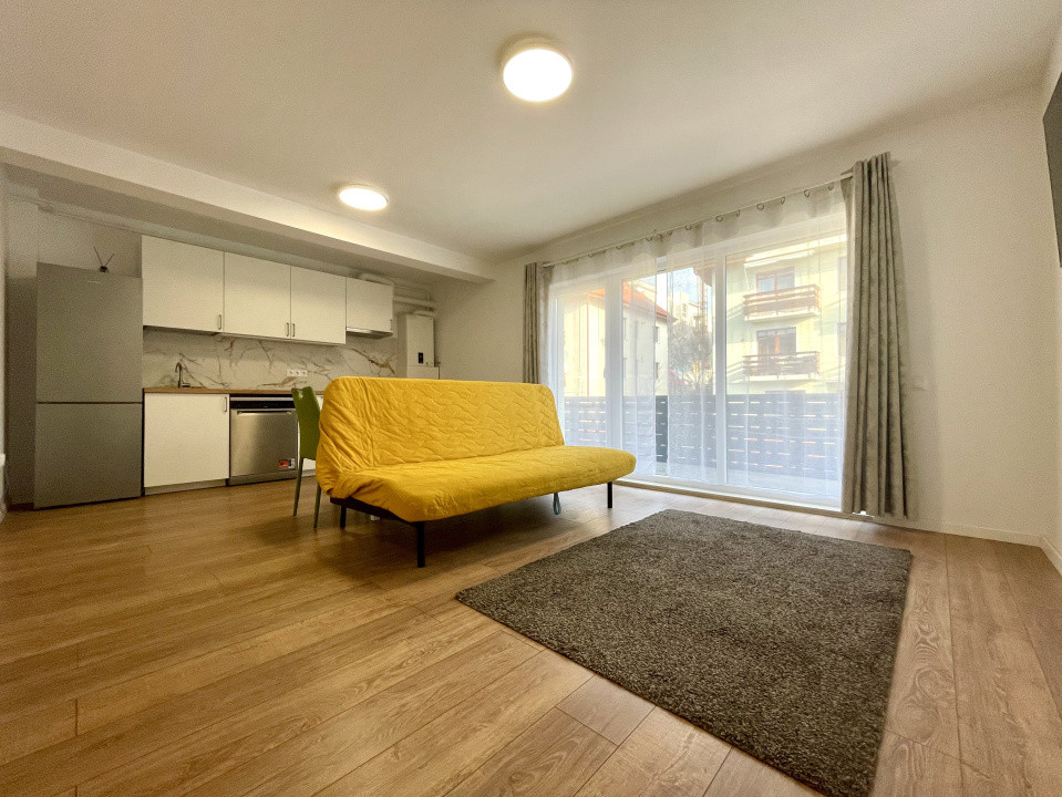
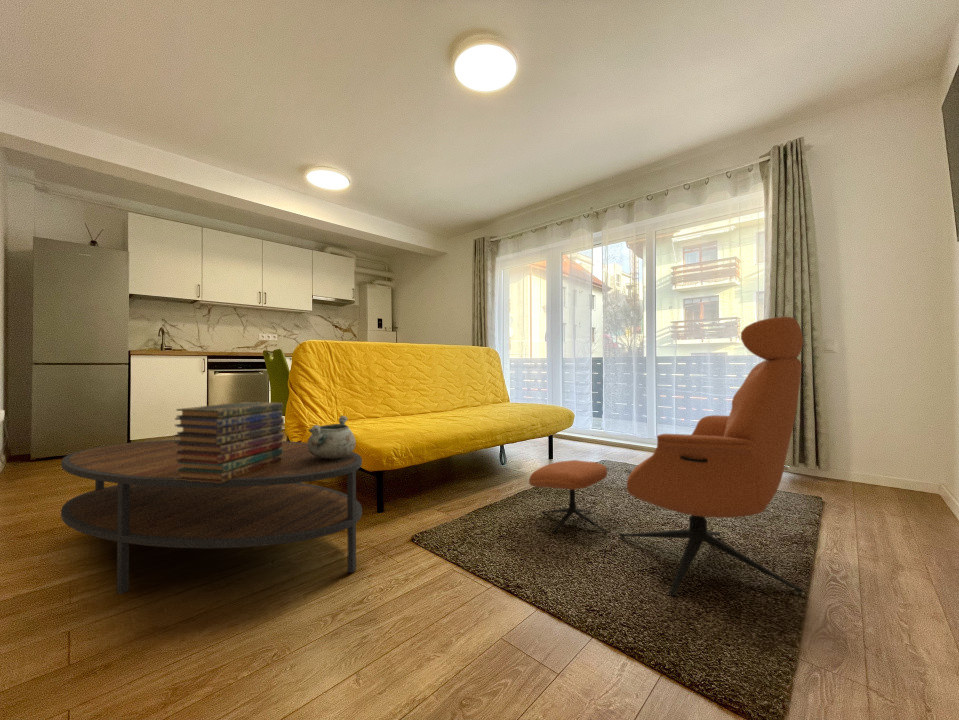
+ book stack (233, 437)
+ lounge chair (657, 436)
+ coffee table (211, 502)
+ decorative bowl (331, 438)
